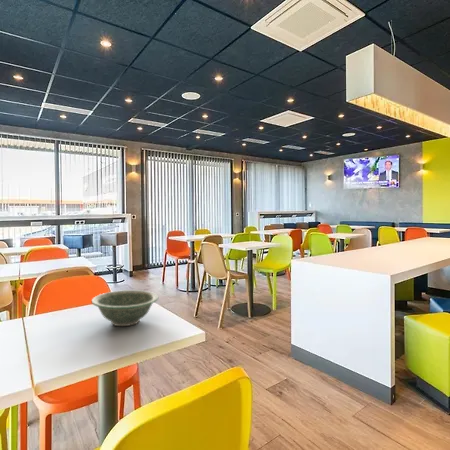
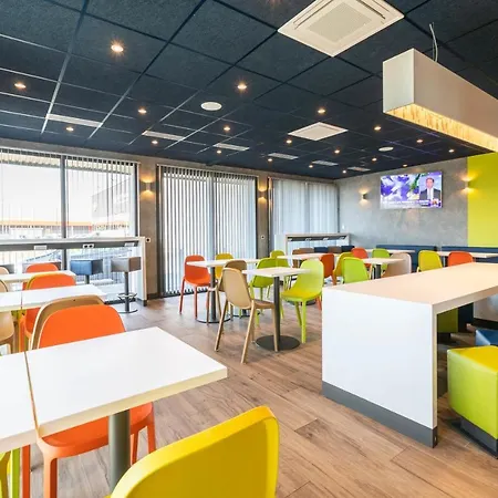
- bowl (126, 309)
